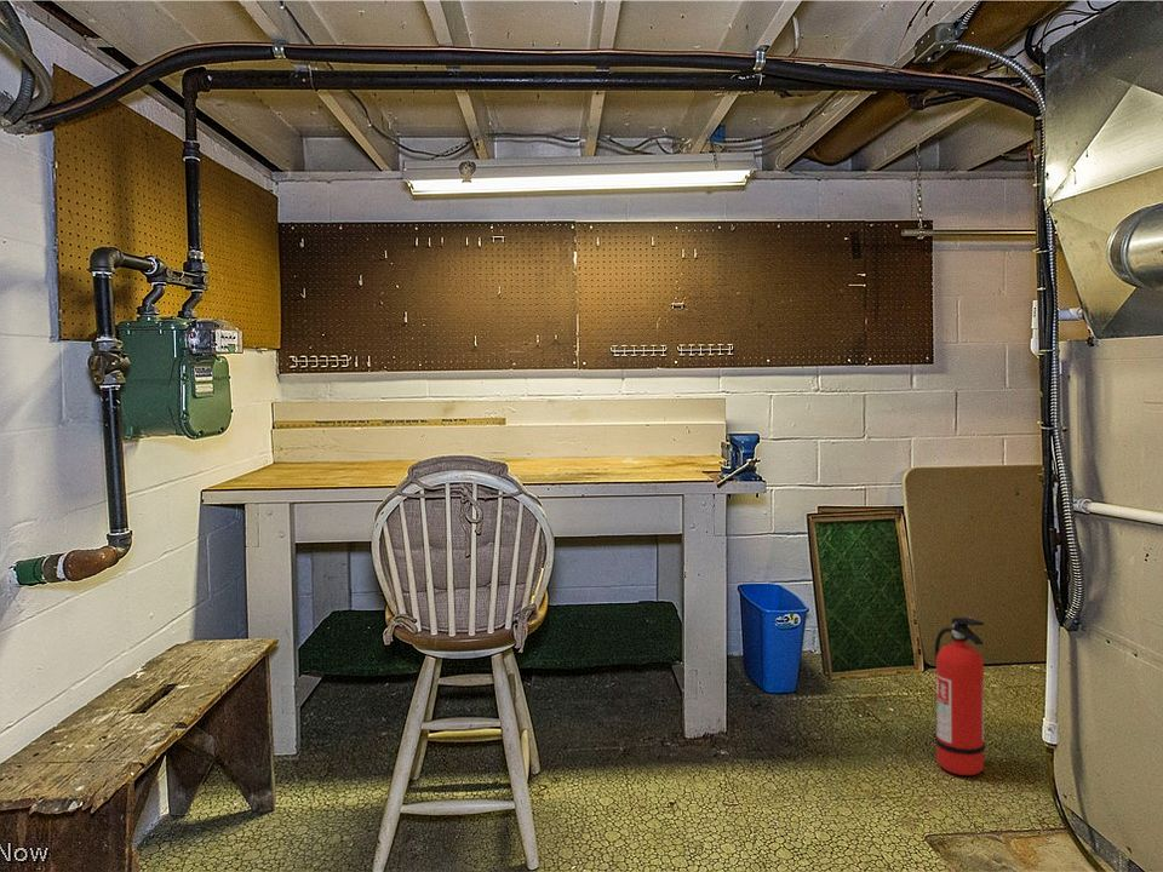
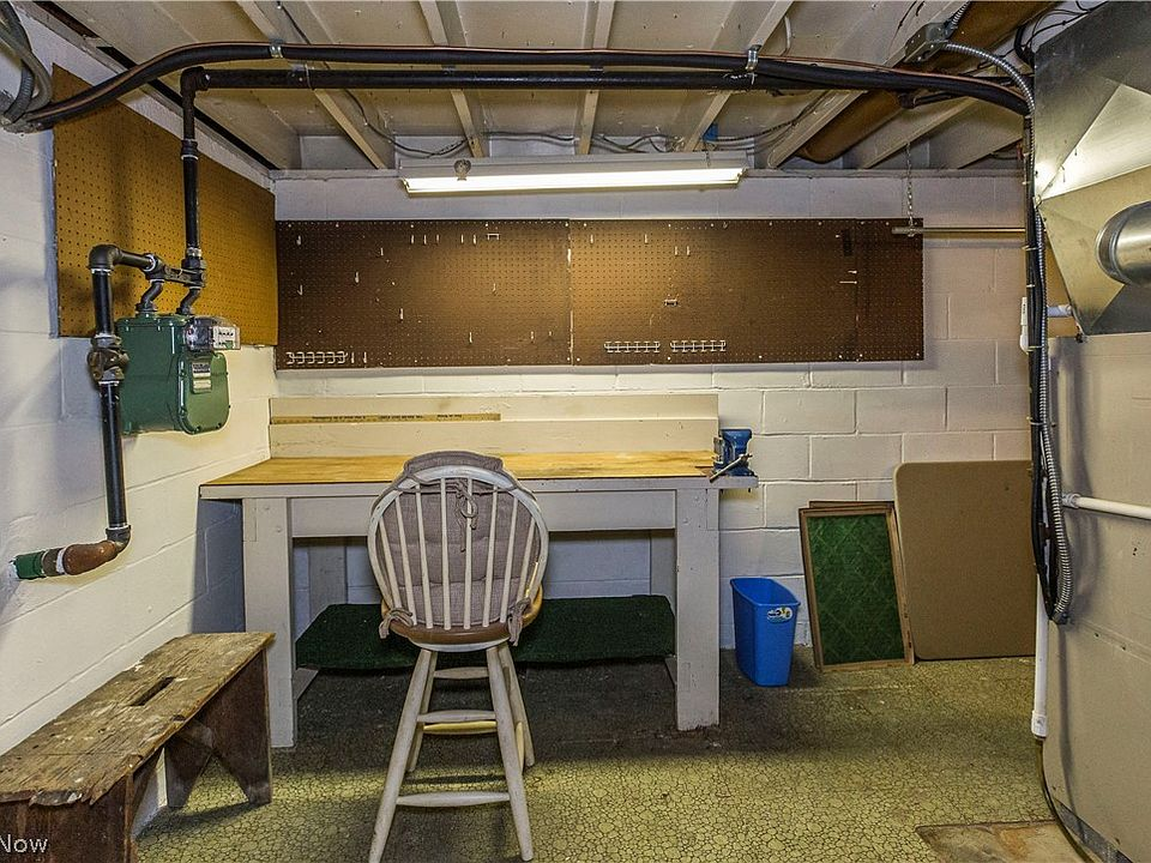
- fire extinguisher (956, 689)
